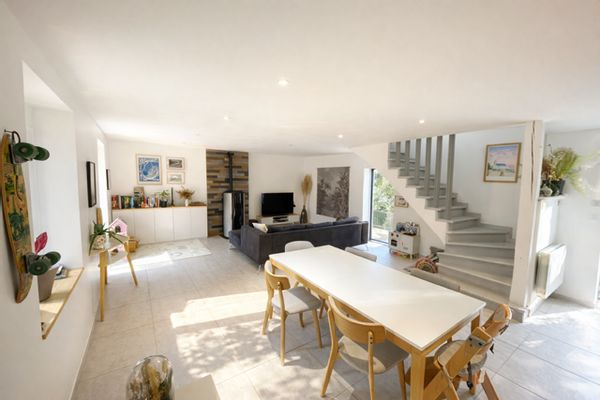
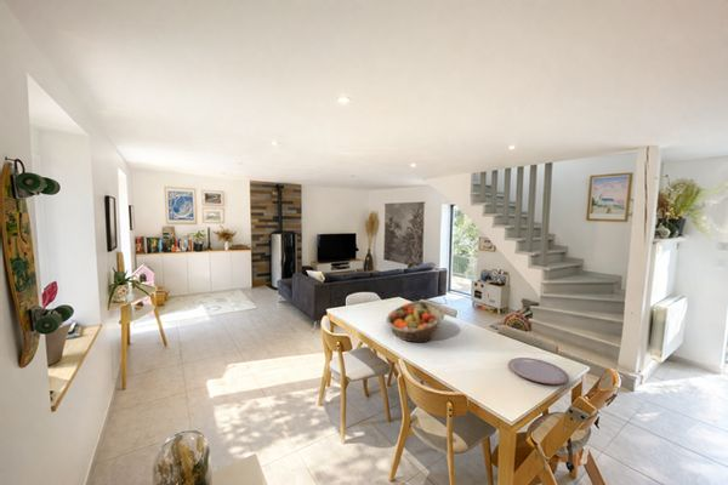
+ fruit basket (414, 320)
+ plate (536, 371)
